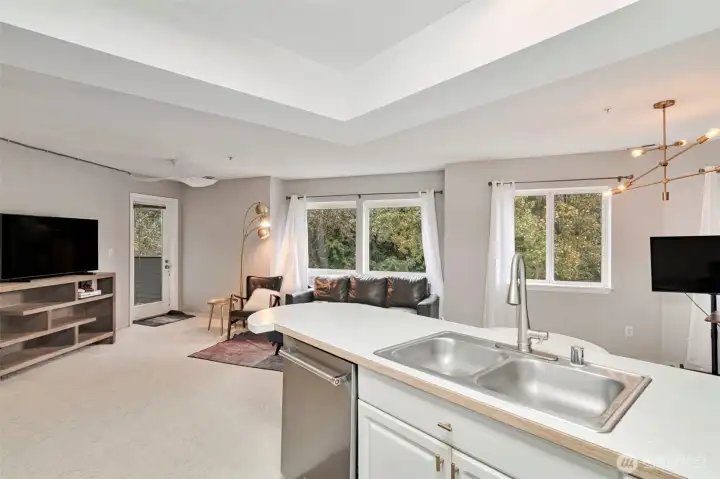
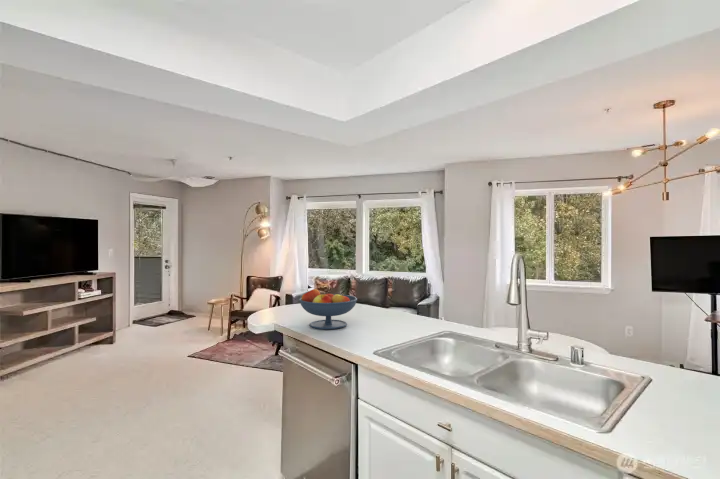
+ fruit bowl (328, 307)
